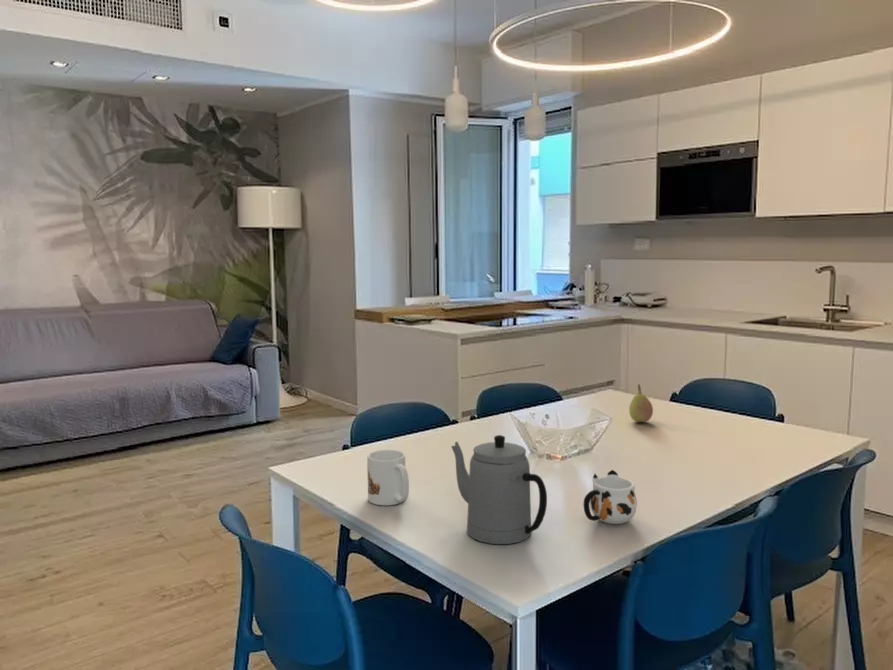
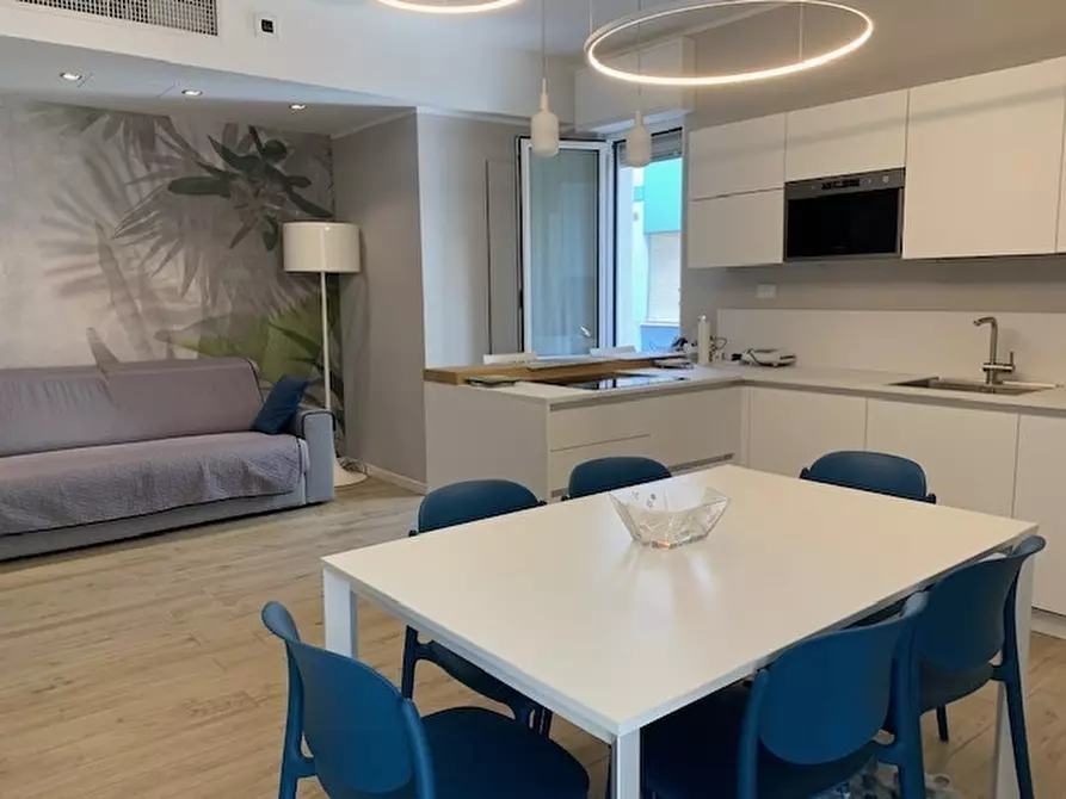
- mug (608, 498)
- teapot (495, 482)
- fruit (641, 402)
- mug (391, 478)
